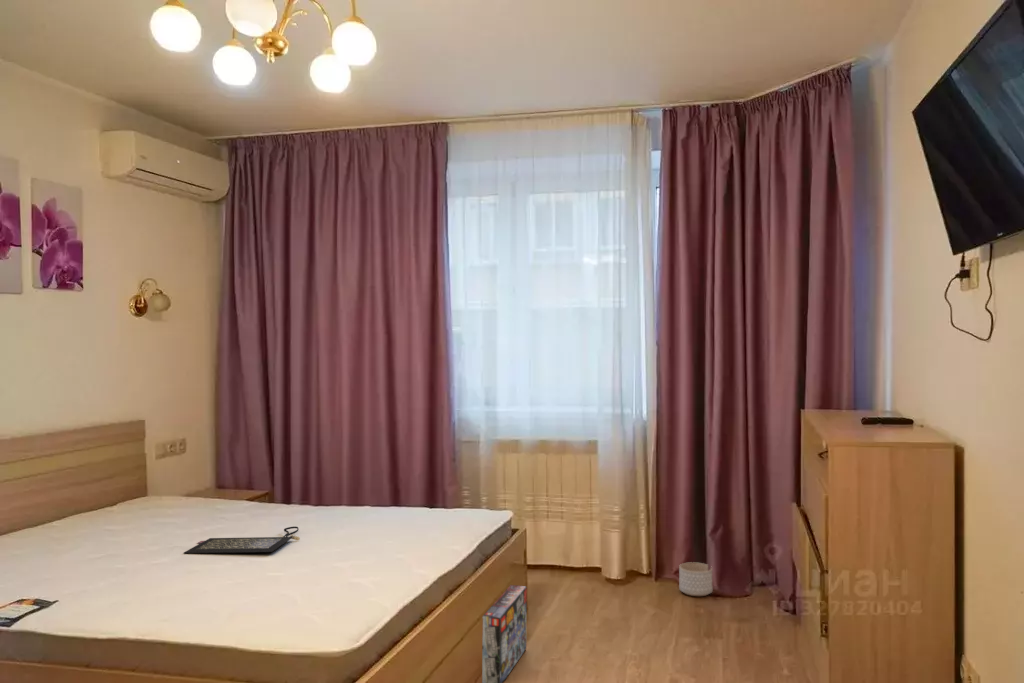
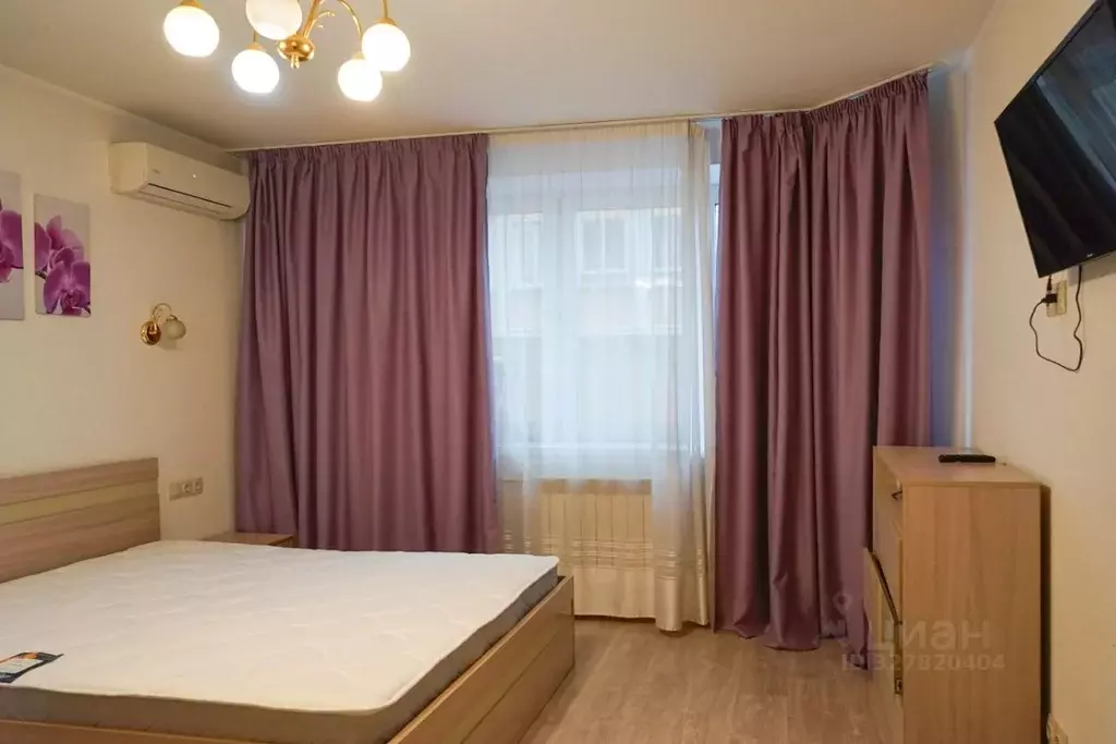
- planter (695, 579)
- box (505, 633)
- clutch bag (245, 543)
